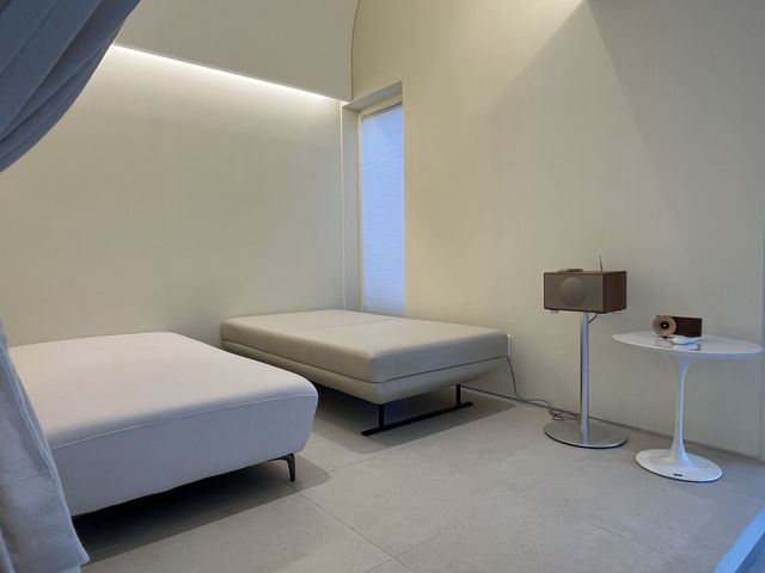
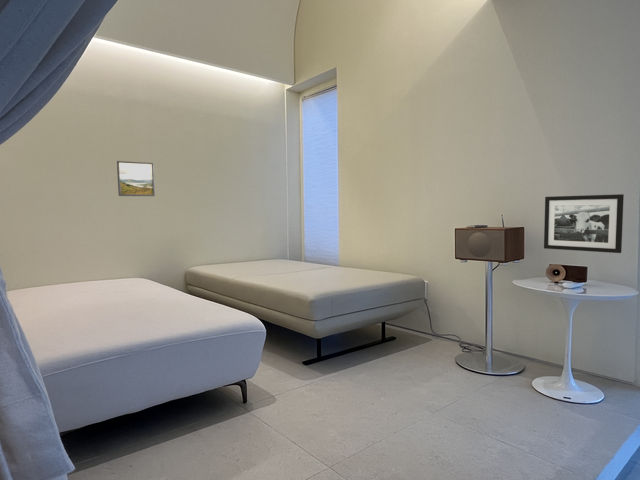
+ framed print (136, 179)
+ picture frame (581, 223)
